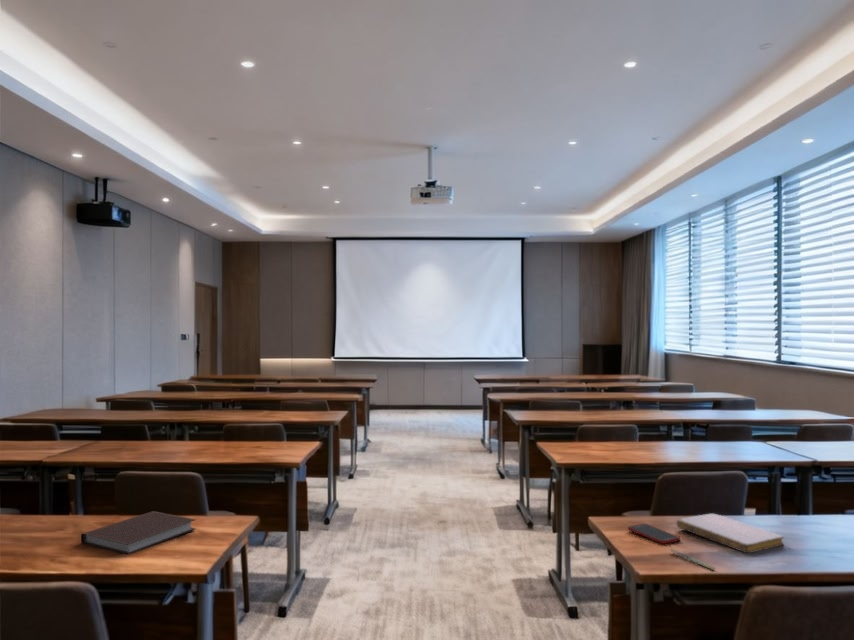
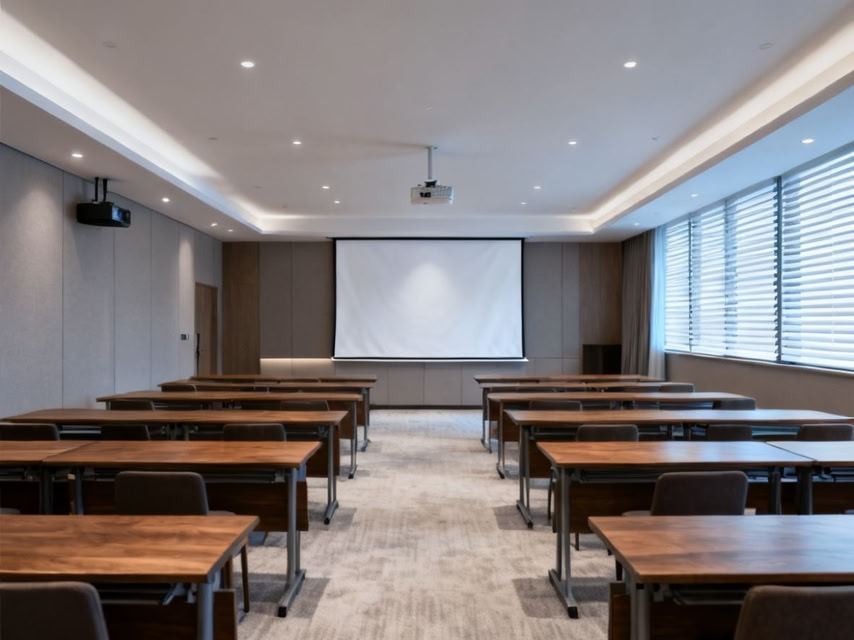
- cell phone (653, 533)
- notebook (140, 531)
- notebook (728, 531)
- pen (691, 558)
